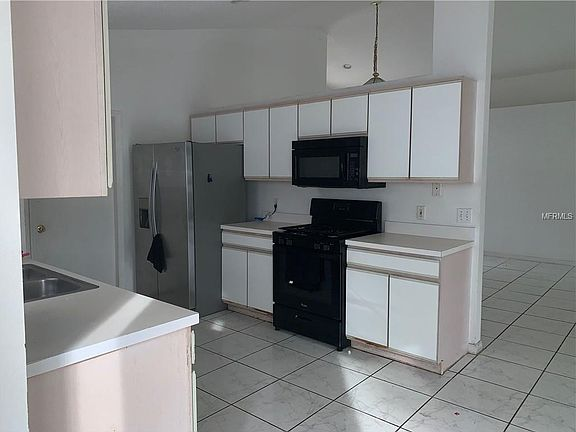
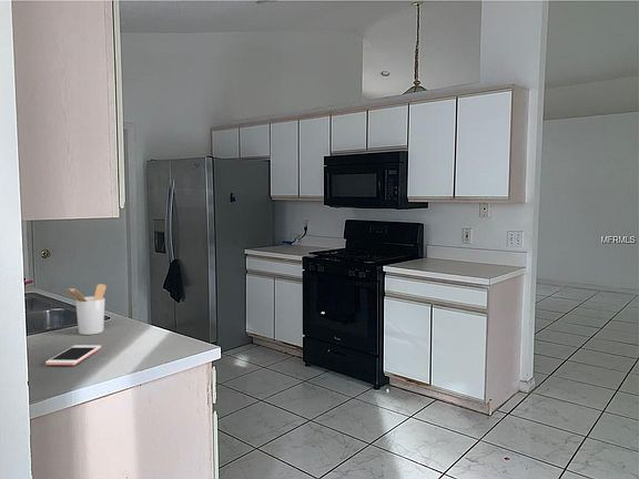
+ cell phone (74, 354)
+ utensil holder (84, 308)
